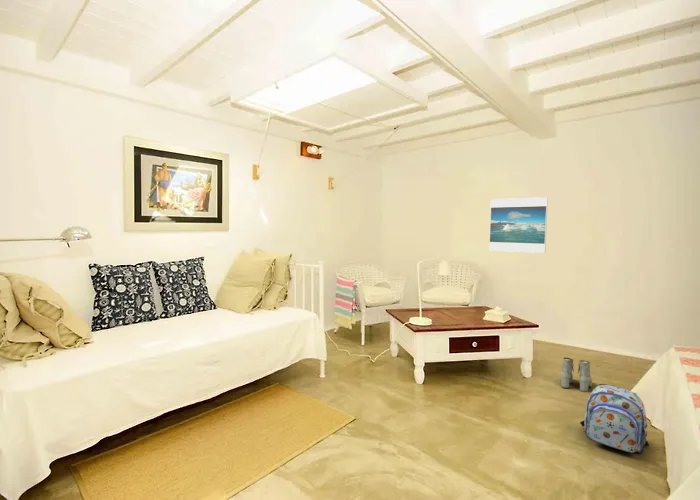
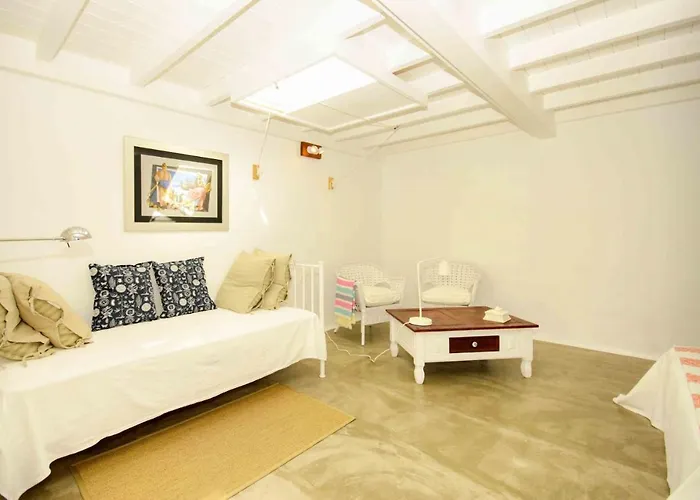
- backpack (614, 416)
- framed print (517, 225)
- boots (577, 373)
